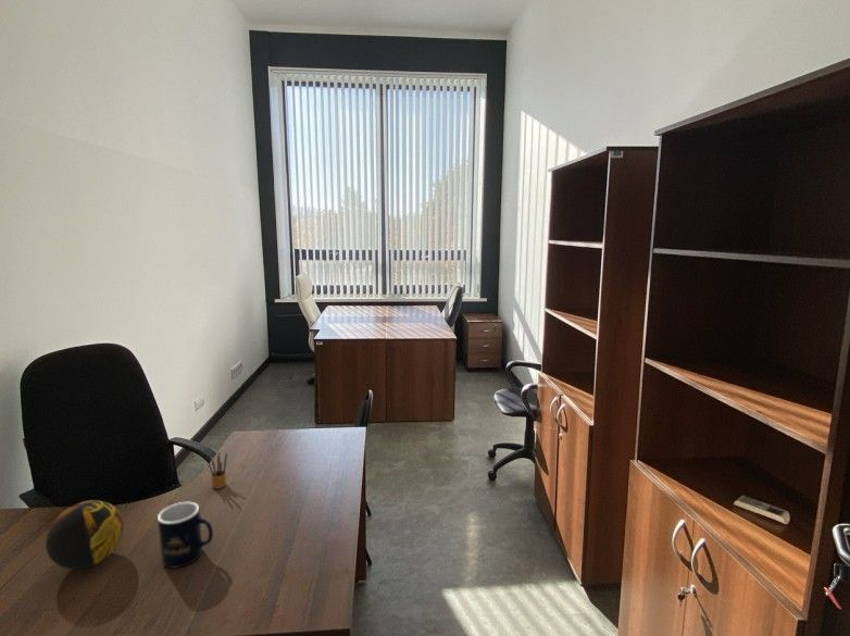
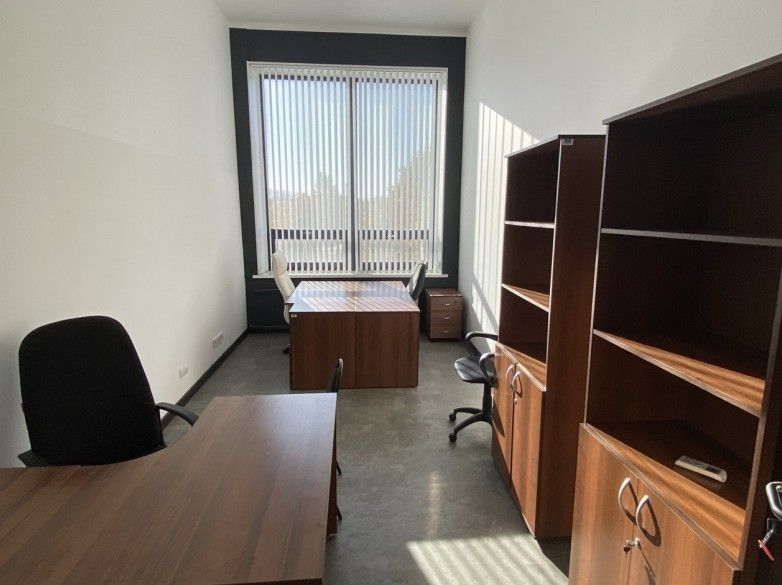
- mug (187, 533)
- decorative orb (86, 534)
- pencil box (218, 471)
